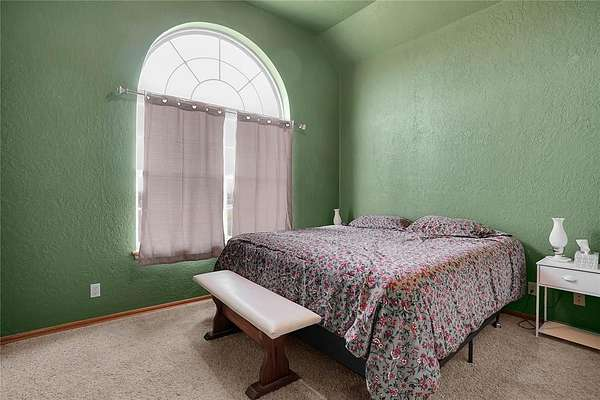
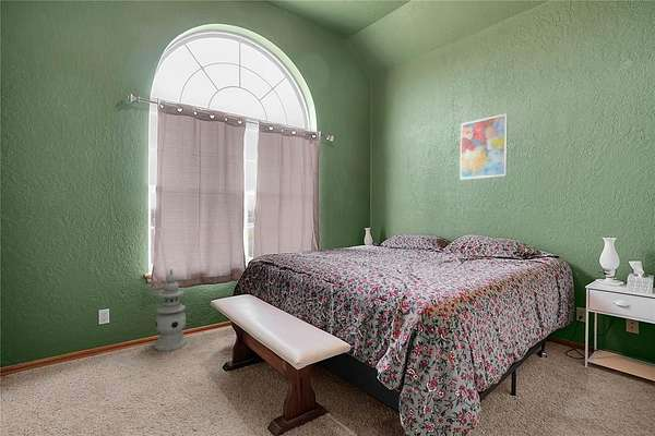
+ wall art (483, 148)
+ lantern (170, 306)
